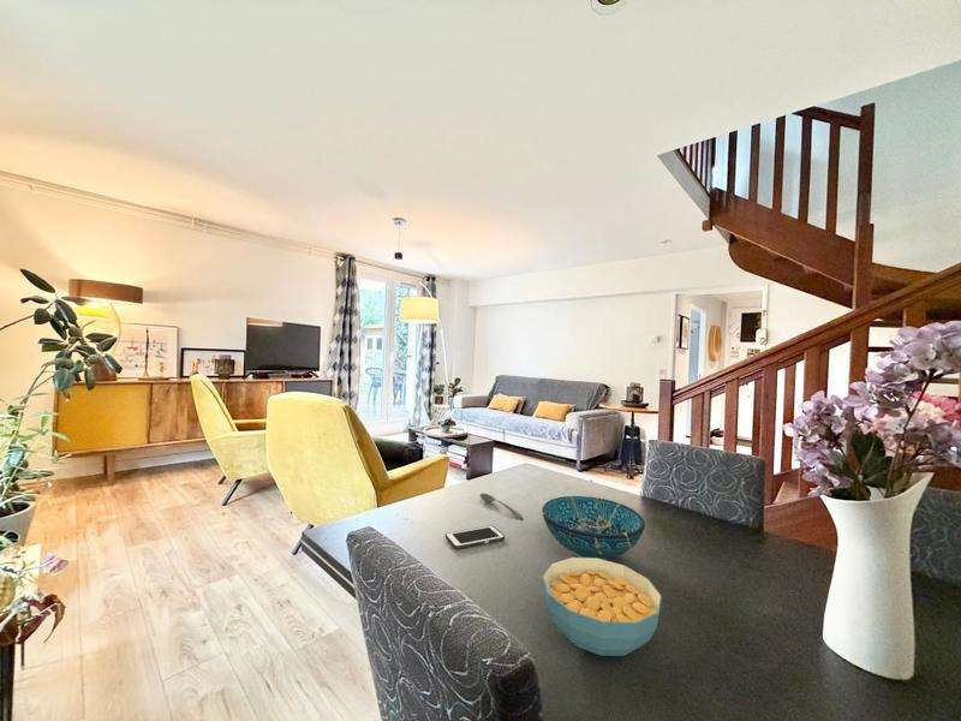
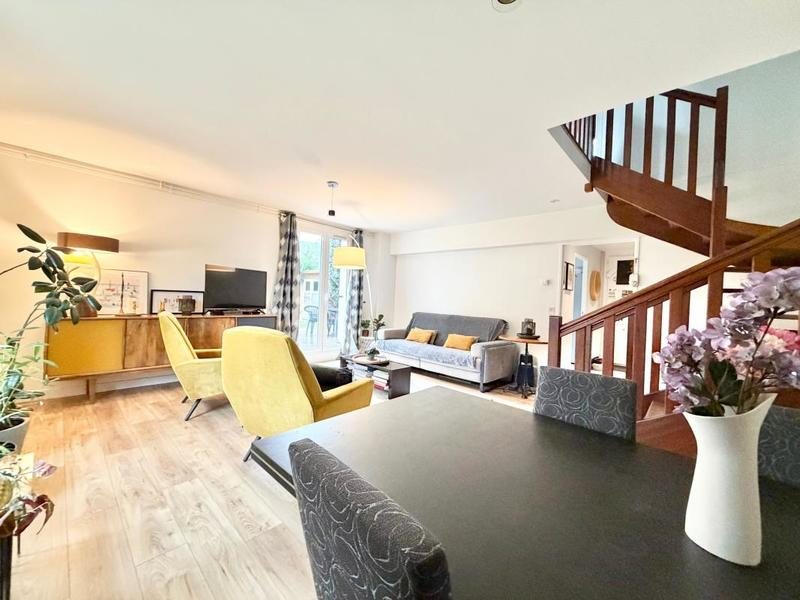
- decorative bowl (591, 532)
- soupspoon (500, 502)
- cereal bowl (598, 613)
- cell phone (474, 536)
